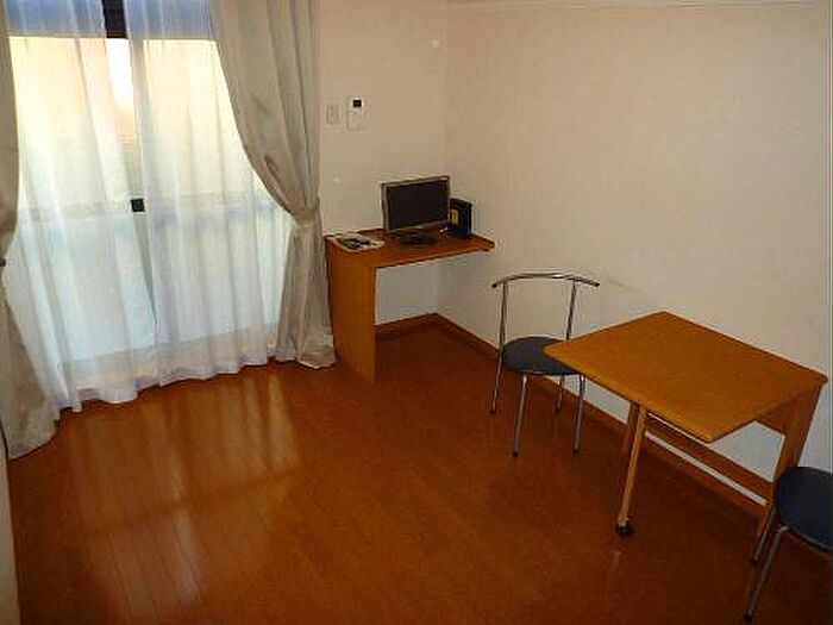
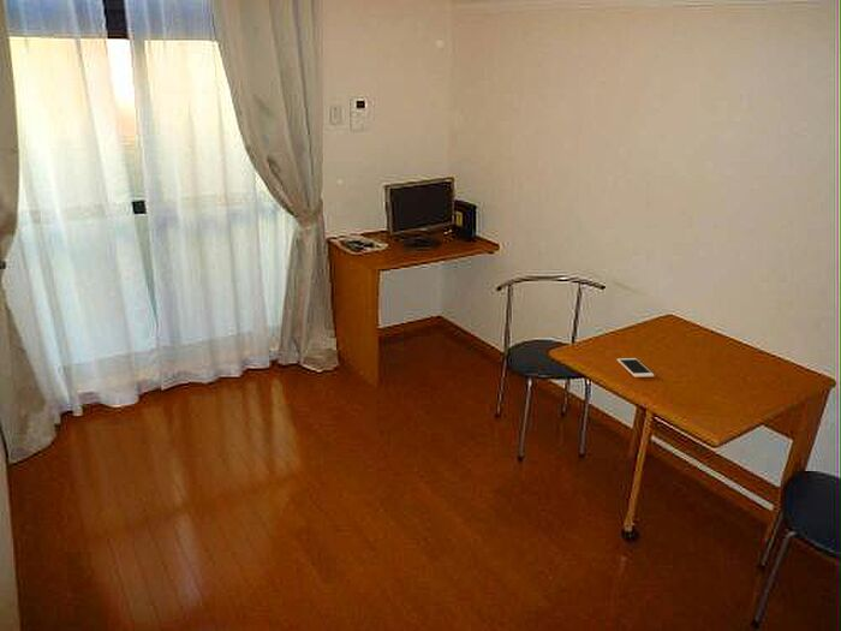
+ cell phone (634, 367)
